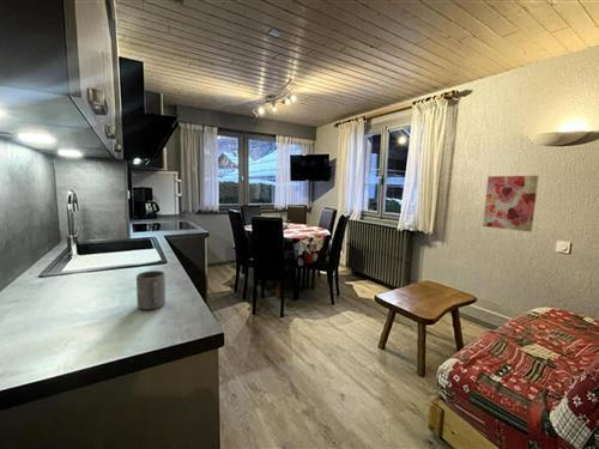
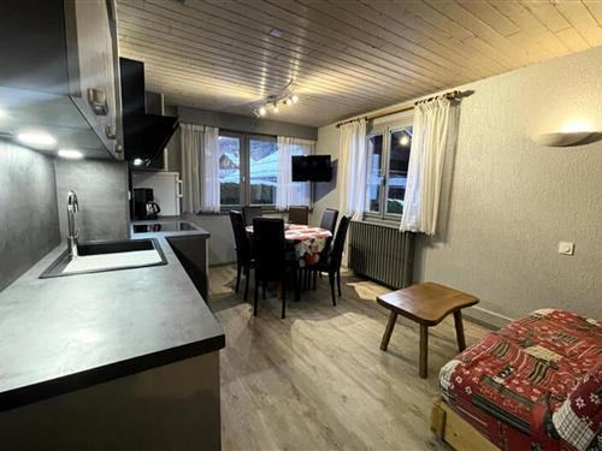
- wall art (508, 202)
- mug (152, 291)
